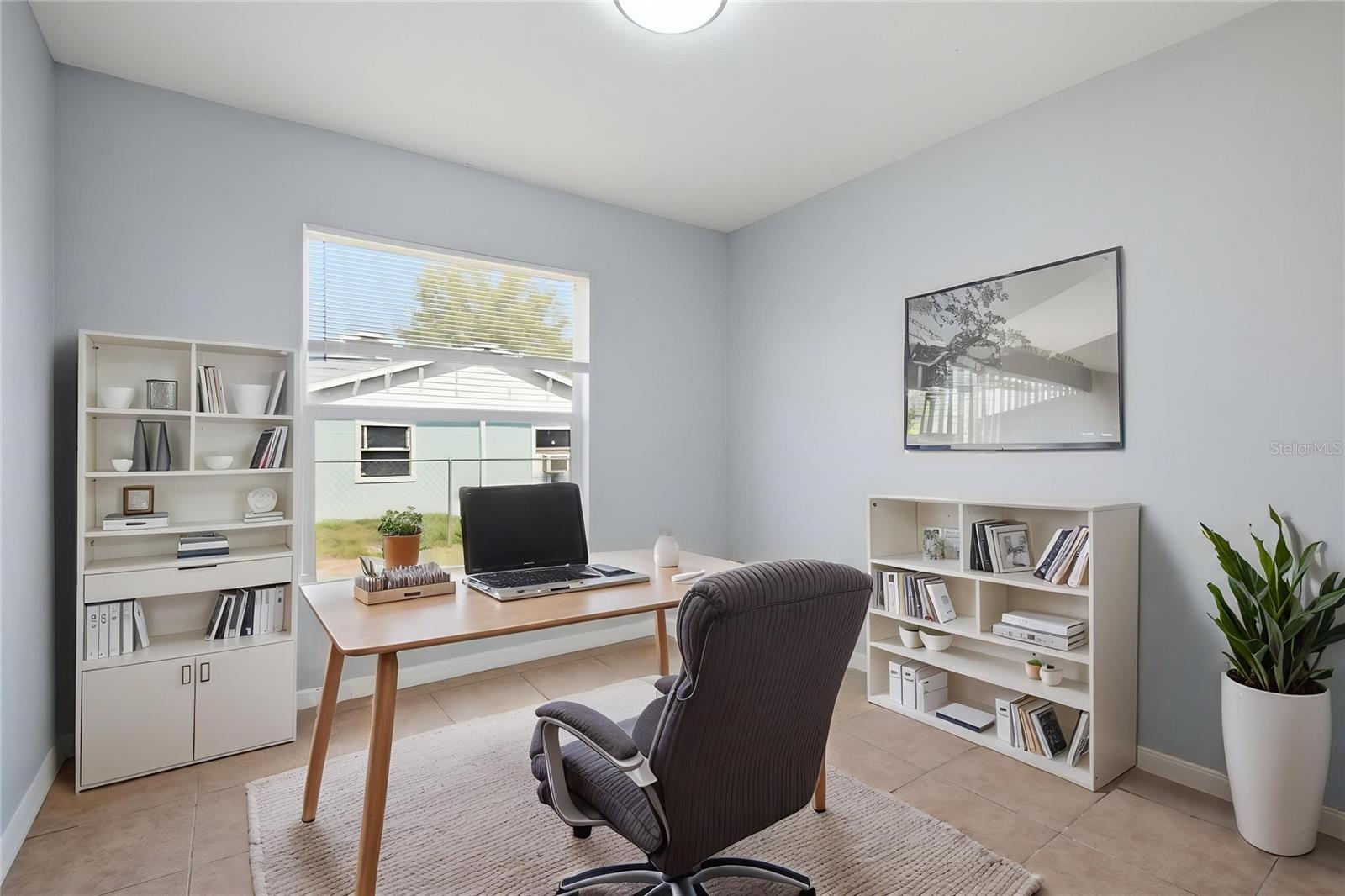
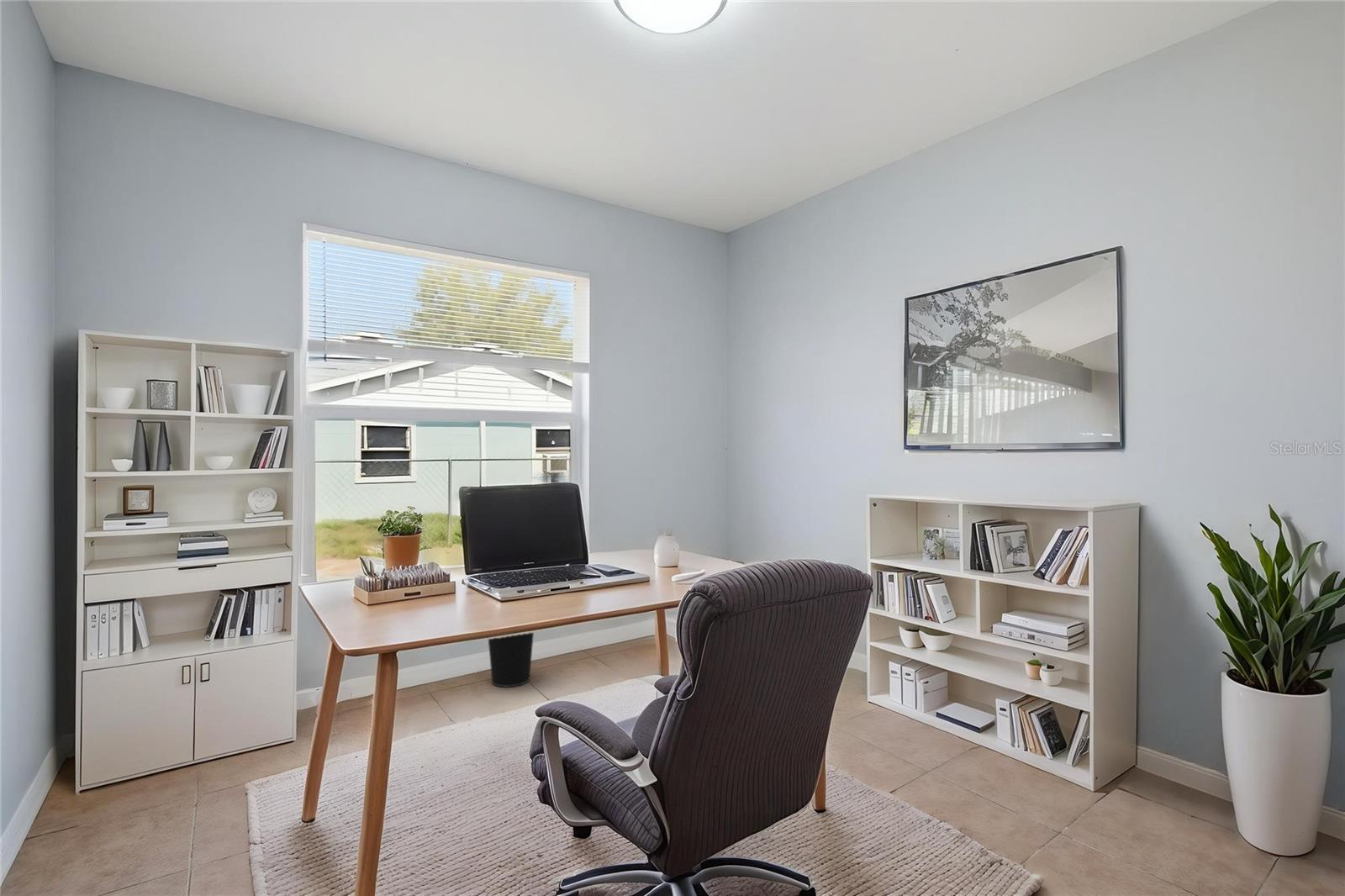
+ wastebasket (510, 653)
